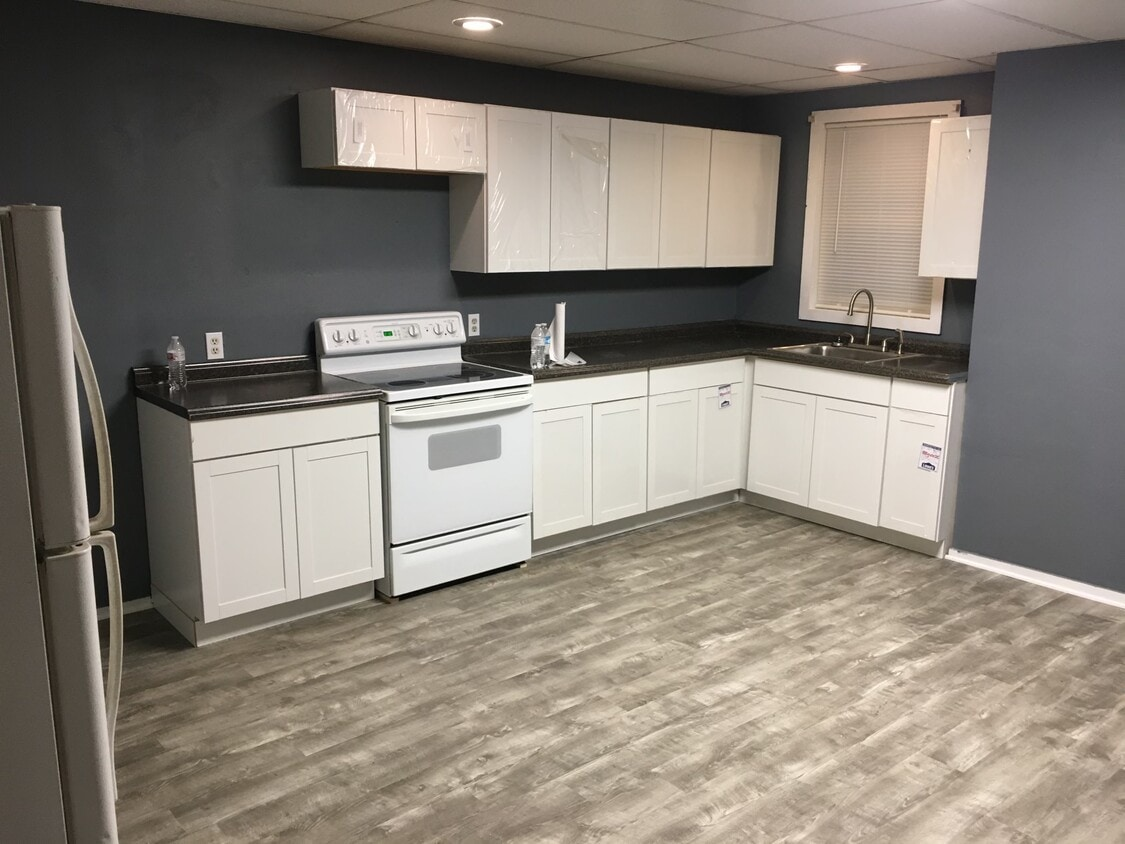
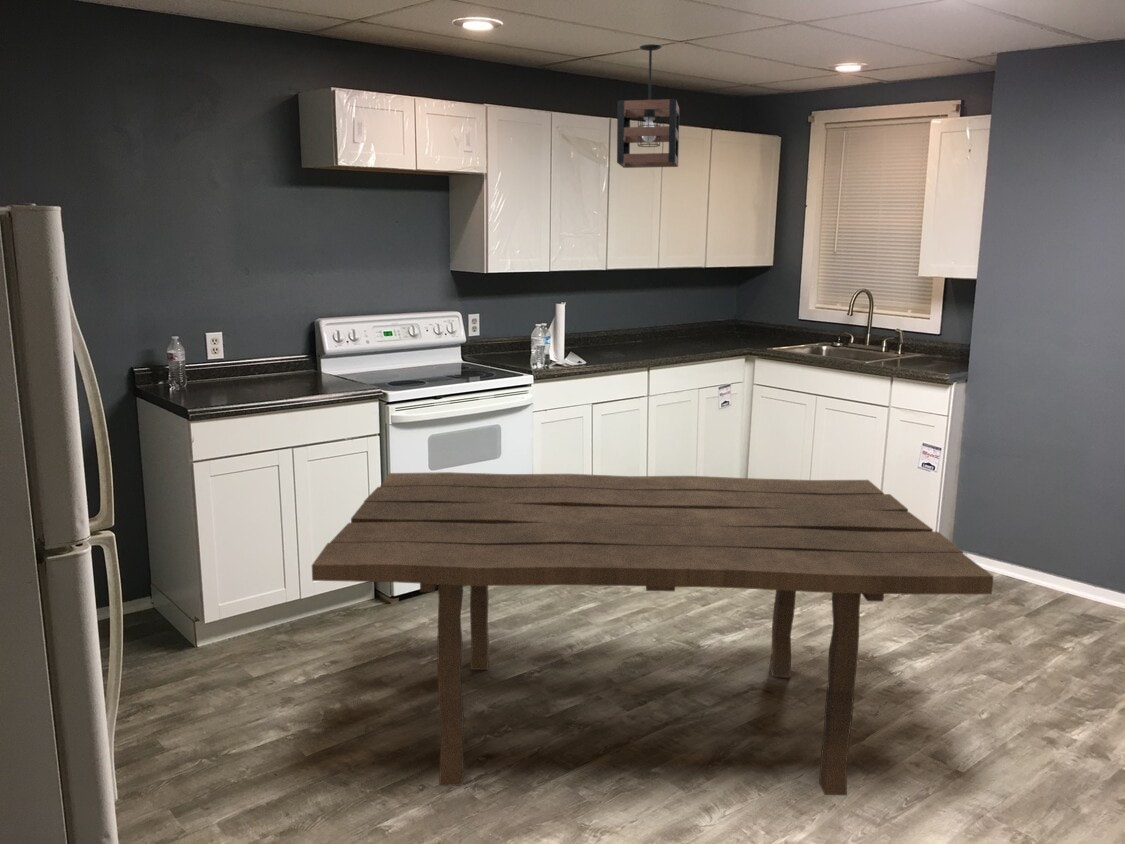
+ pendant light (649, 106)
+ dining table (646, 590)
